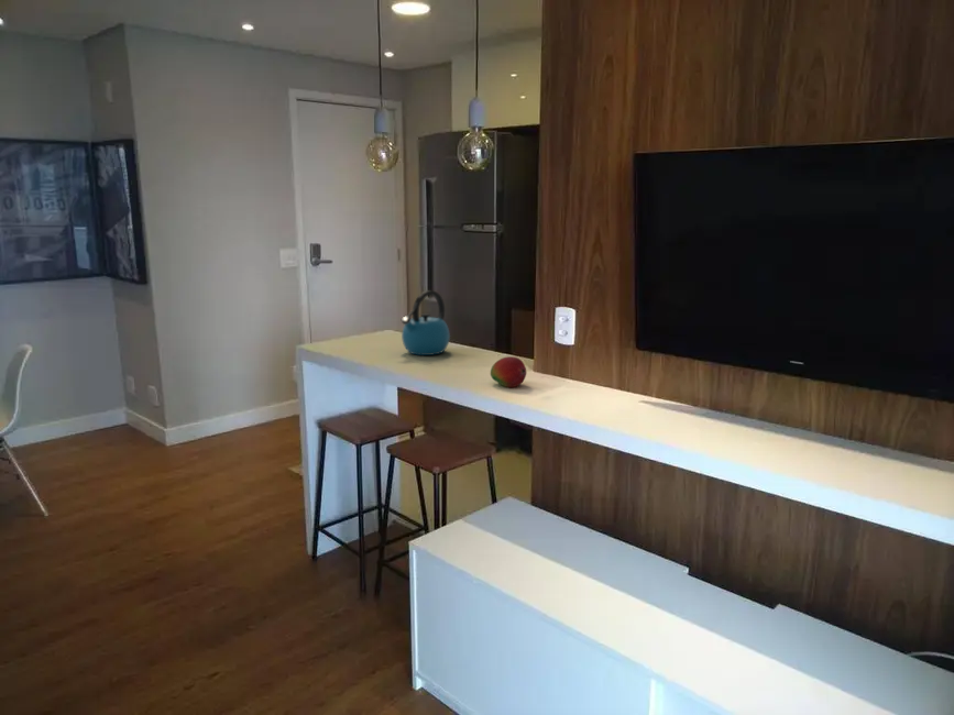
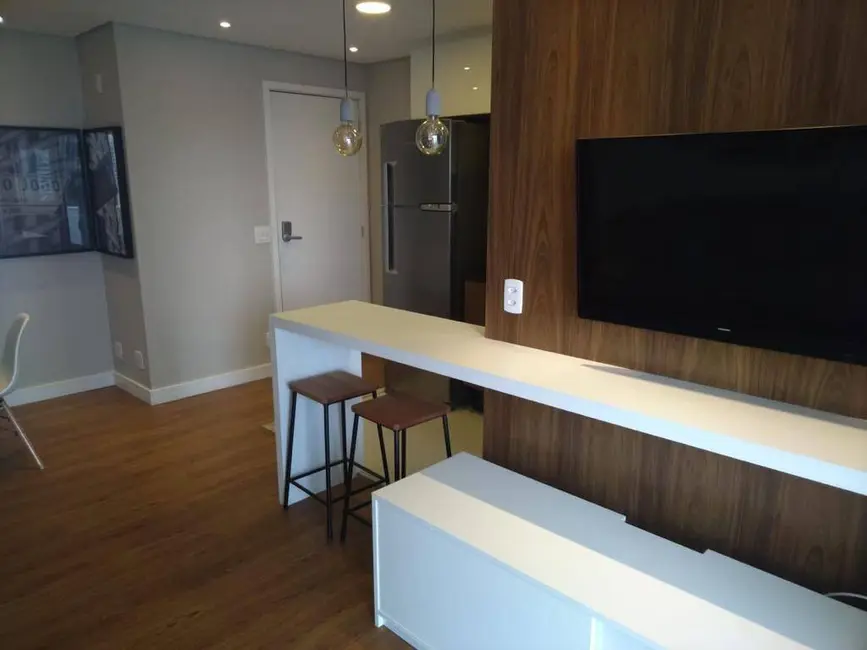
- fruit (507, 371)
- kettle (424, 322)
